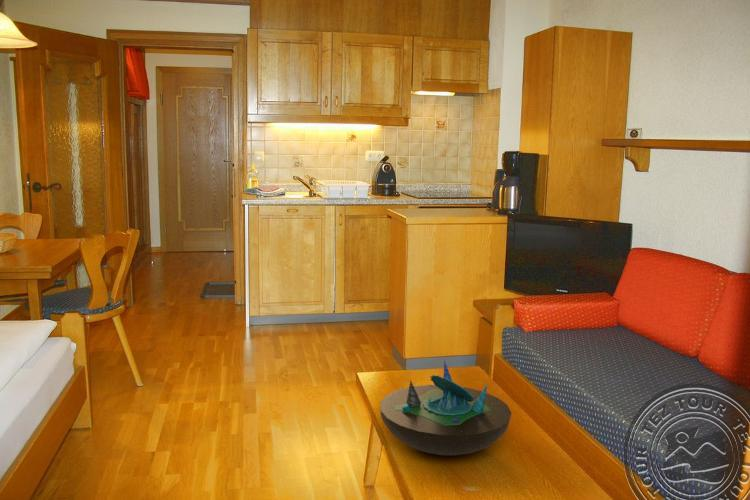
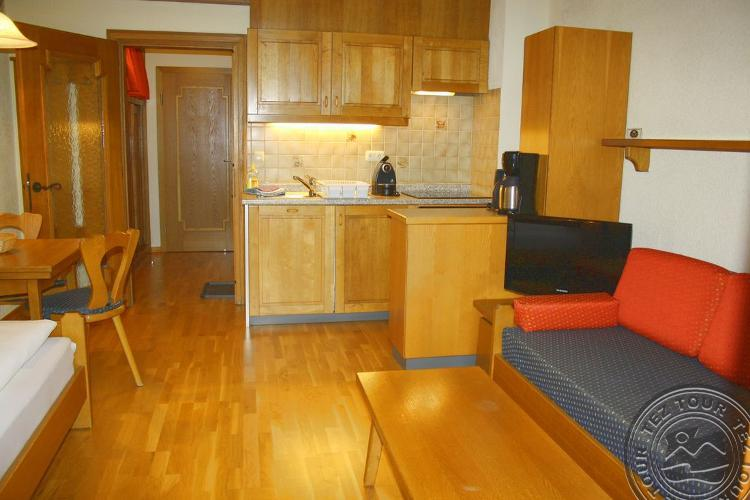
- decorative bowl (444, 408)
